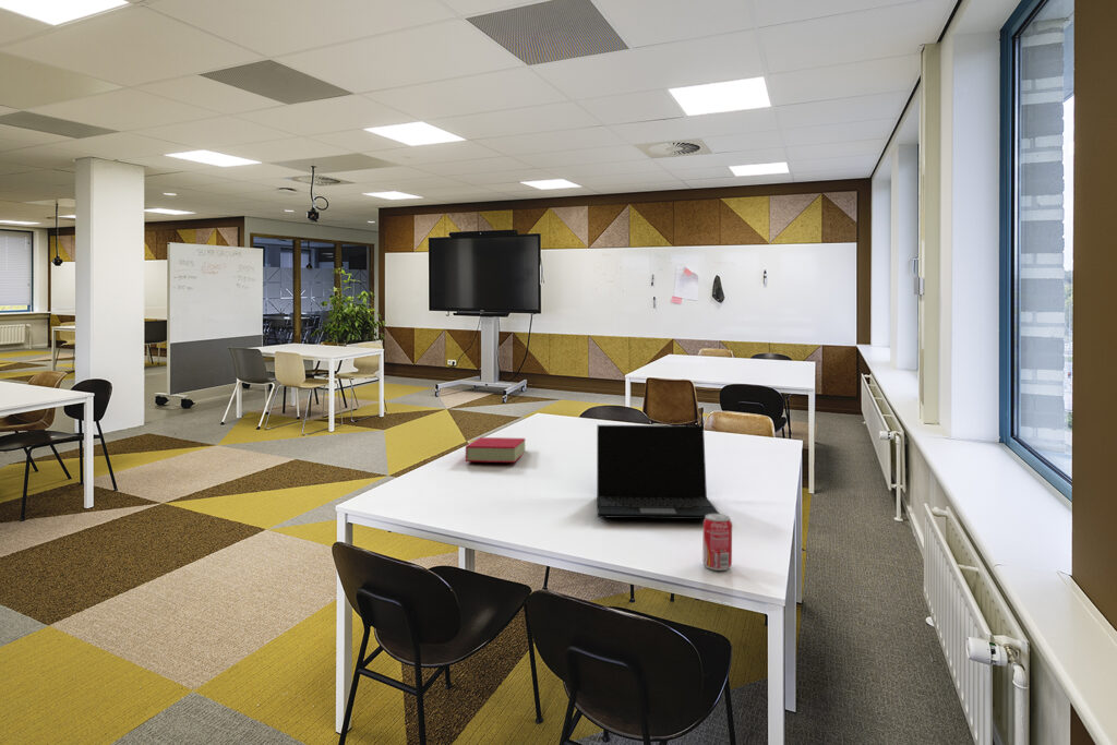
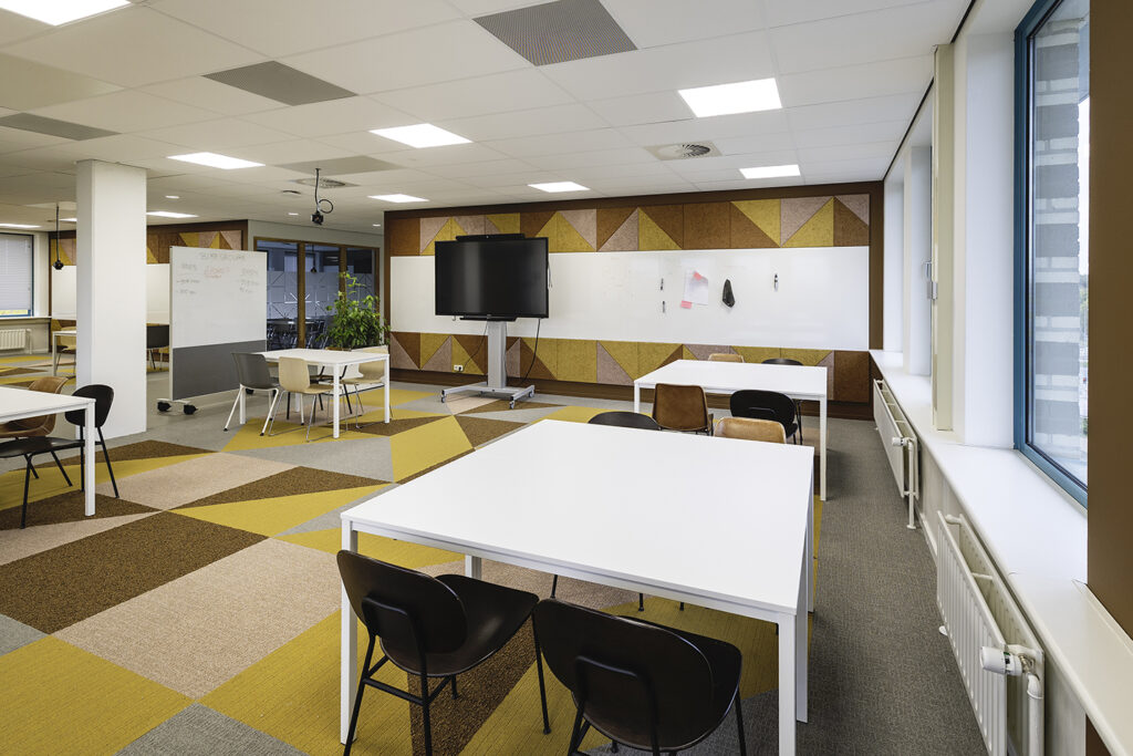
- book (496, 448)
- beverage can (717, 541)
- laptop (653, 468)
